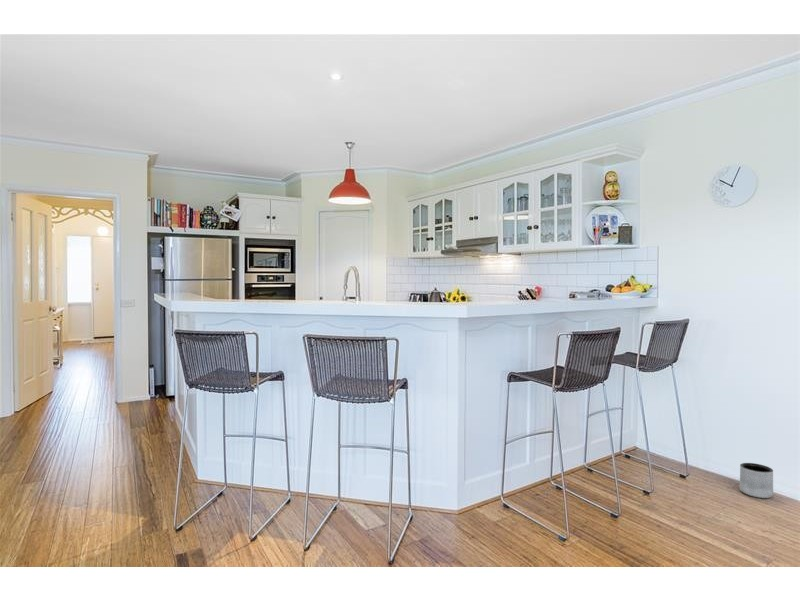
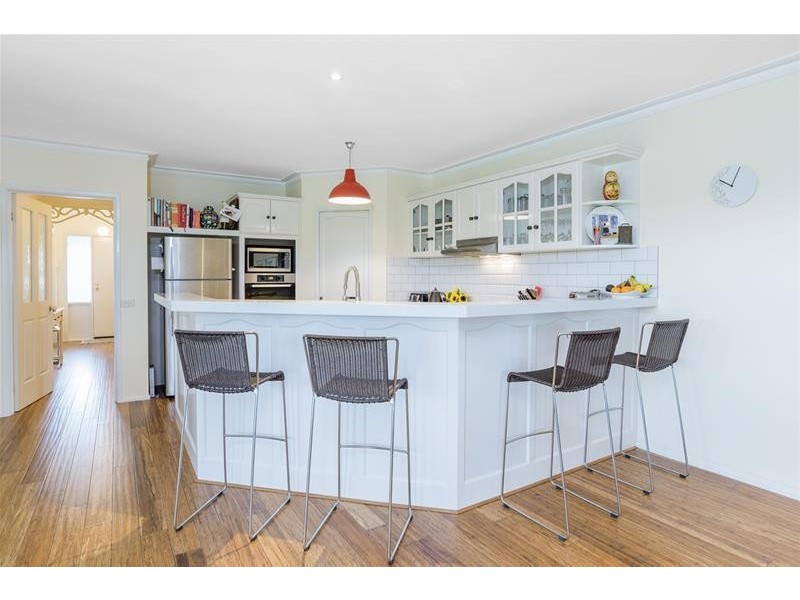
- planter (756, 480)
